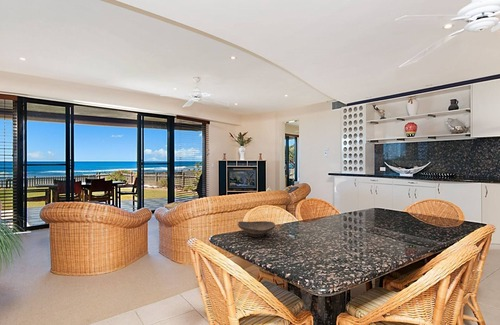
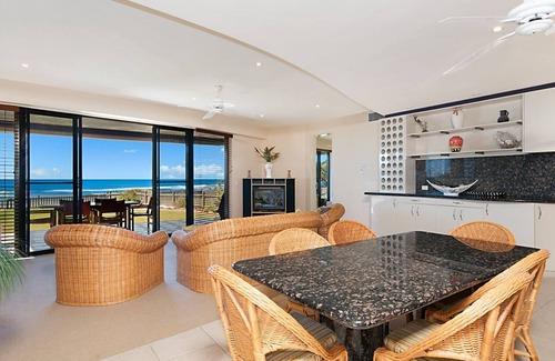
- decorative bowl (256, 228)
